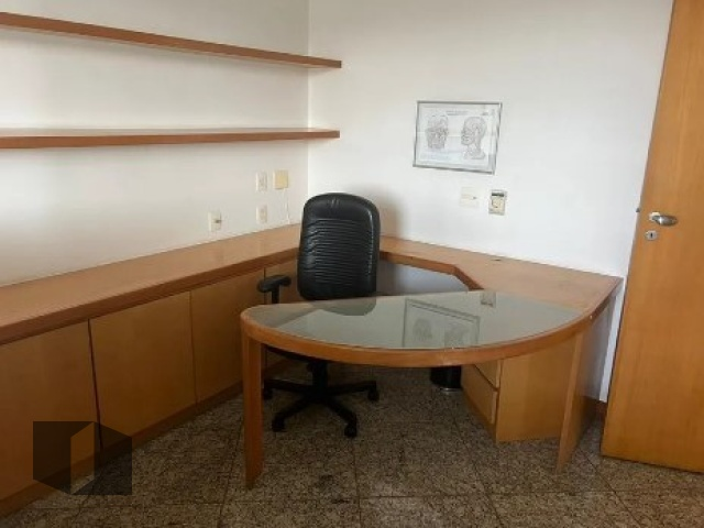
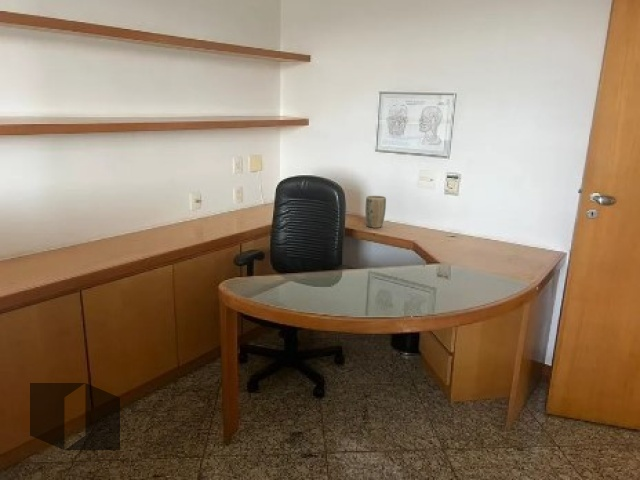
+ plant pot (375, 211)
